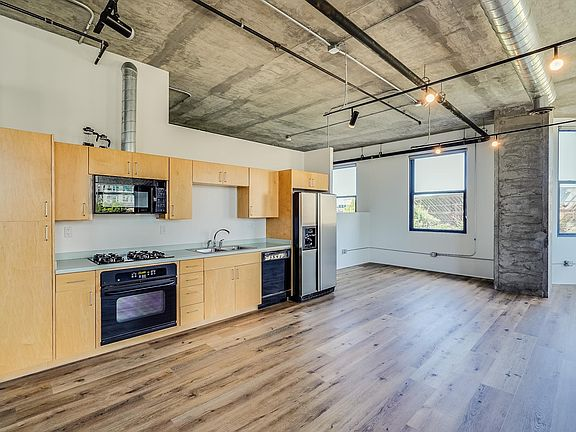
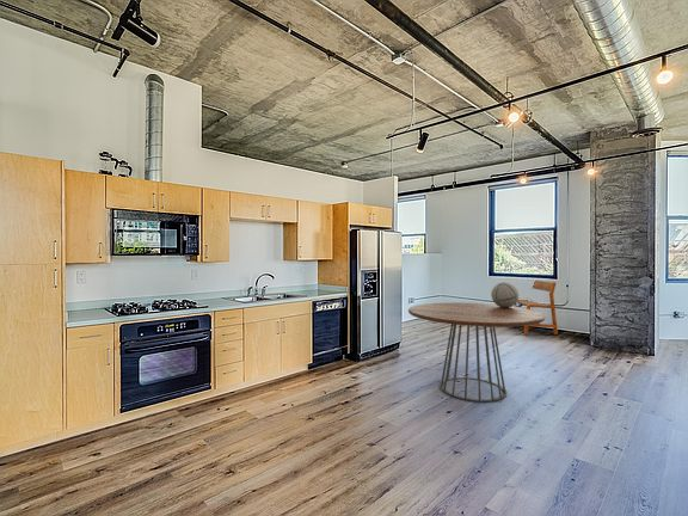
+ dining table (477, 349)
+ decorative sphere (504, 294)
+ bench (527, 305)
